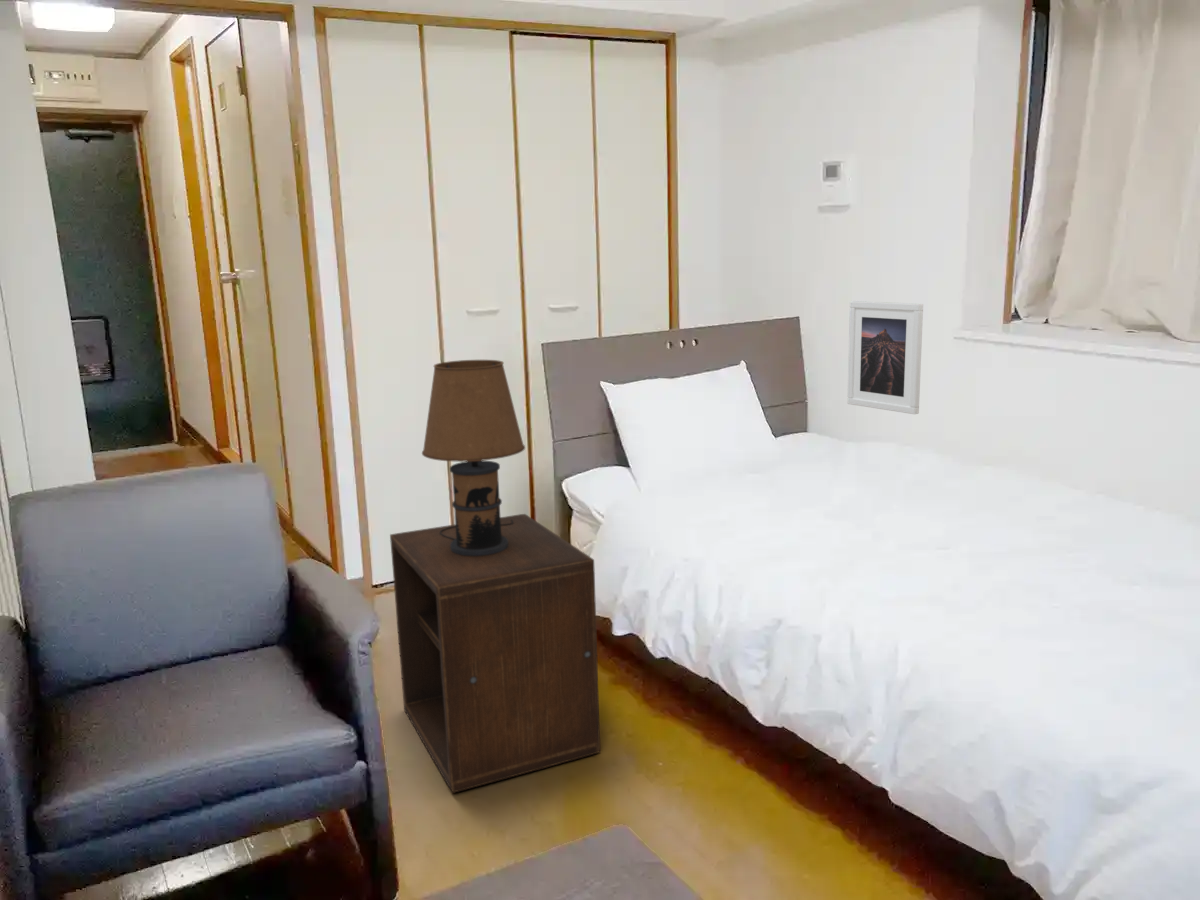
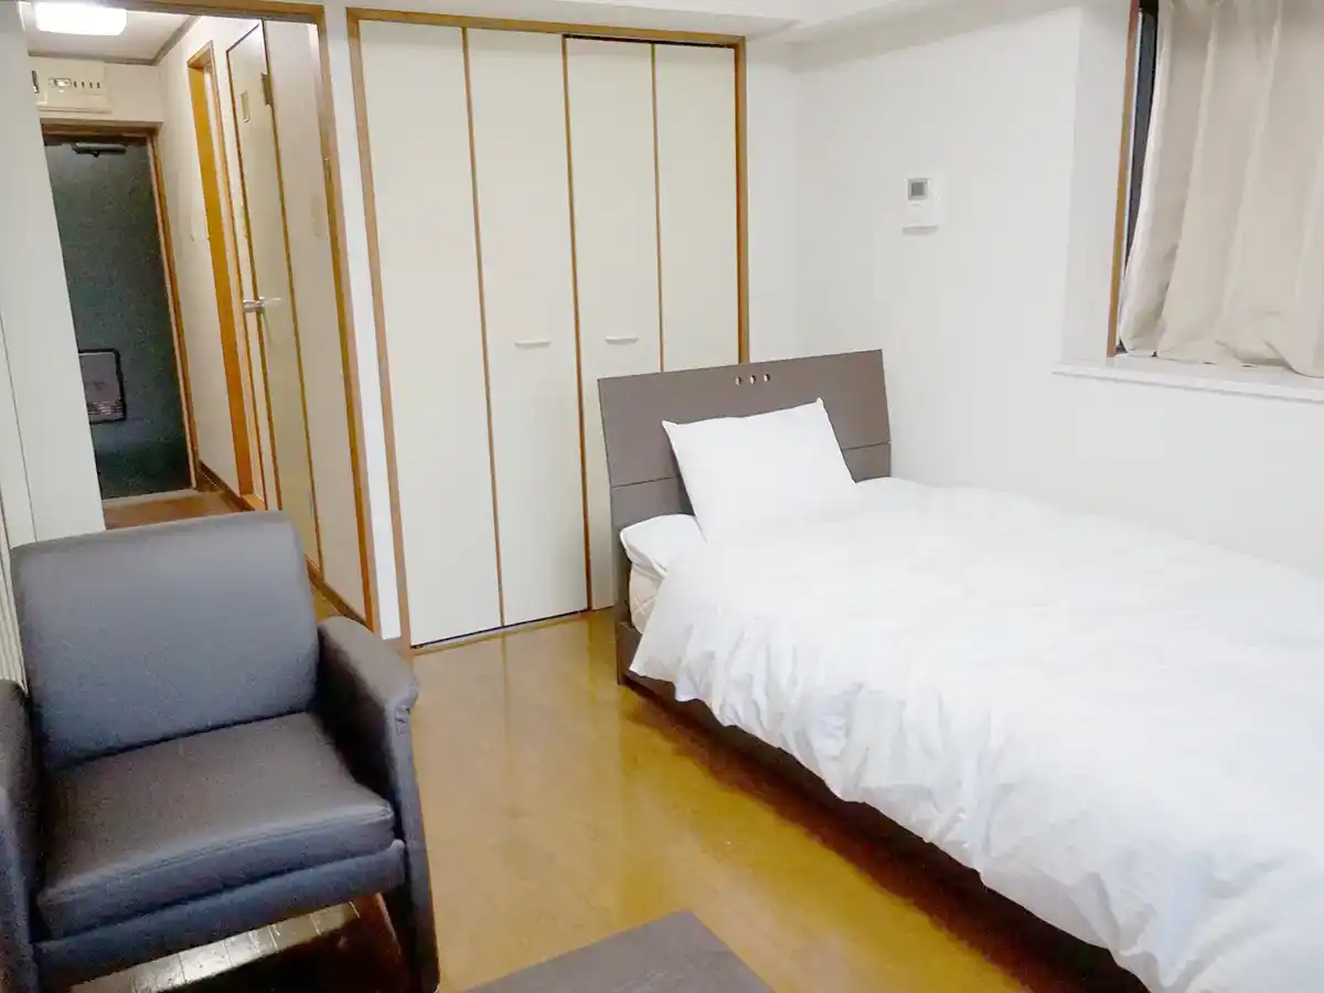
- table lamp (478, 452)
- nightstand (492, 640)
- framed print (883, 356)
